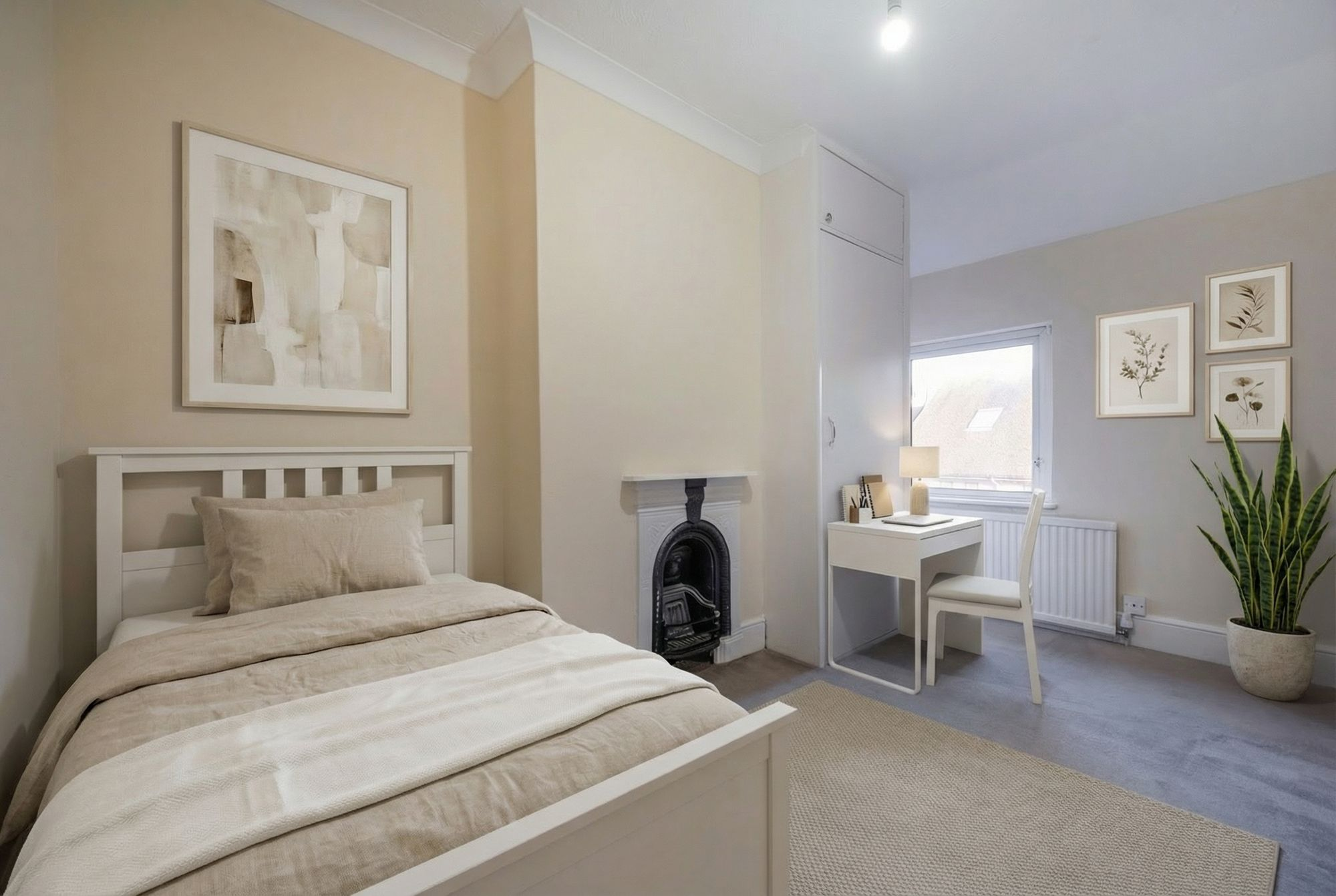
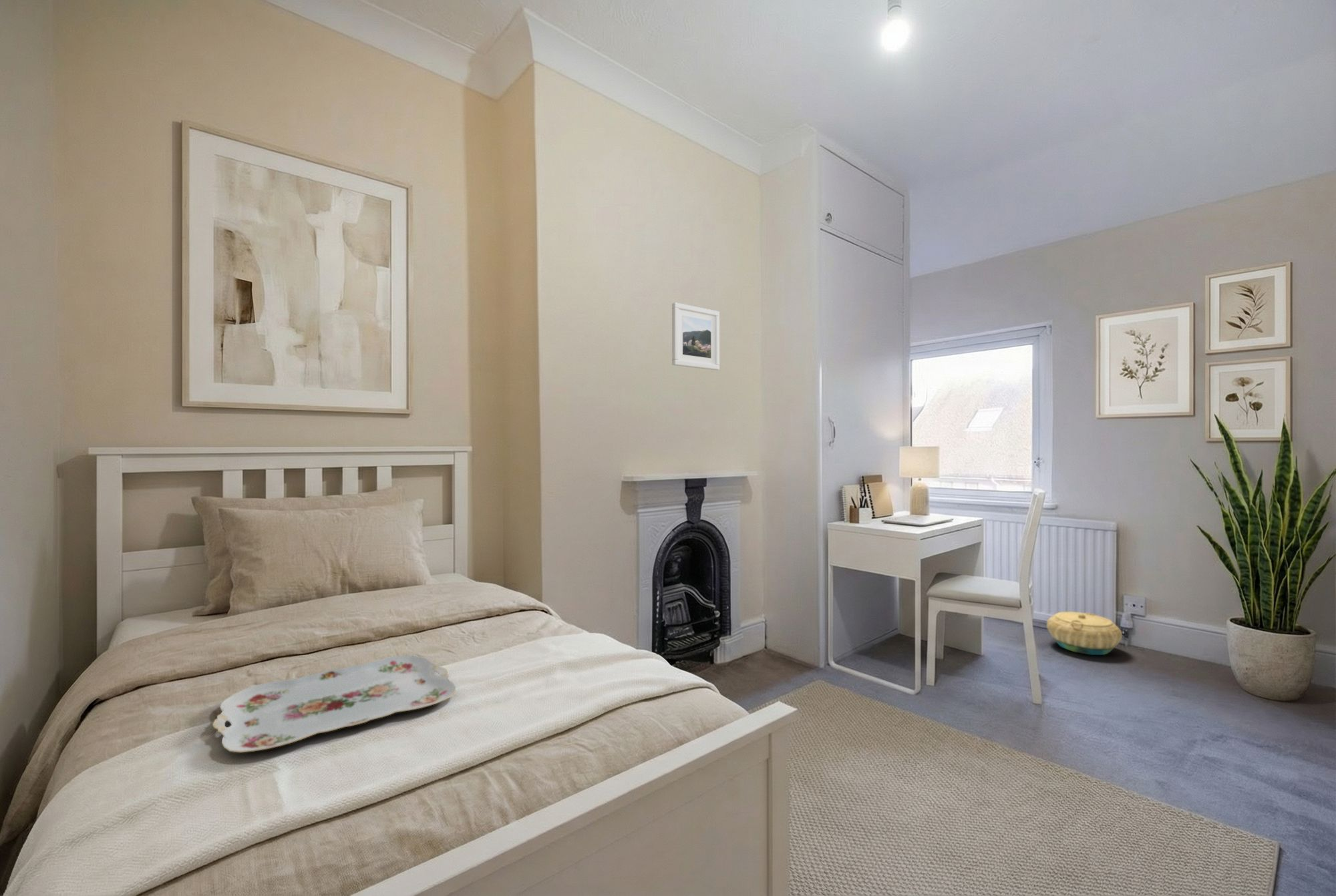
+ basket (1083, 631)
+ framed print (696, 337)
+ serving tray (342, 697)
